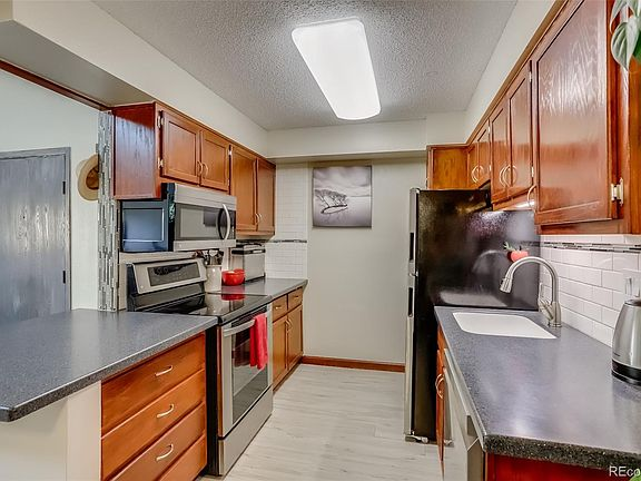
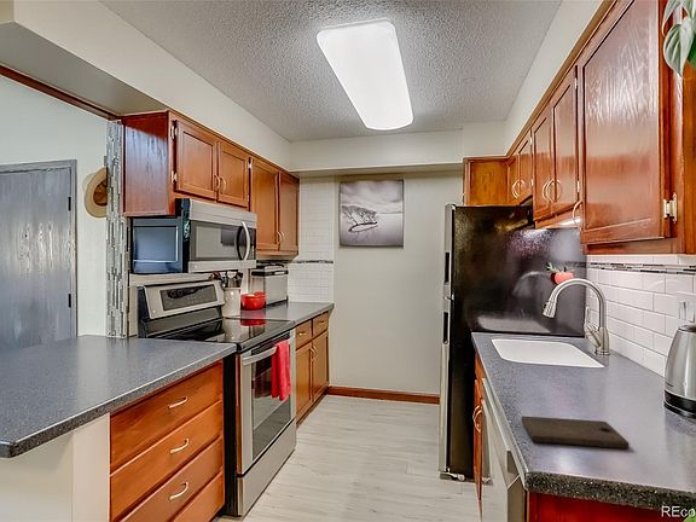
+ cutting board (570, 430)
